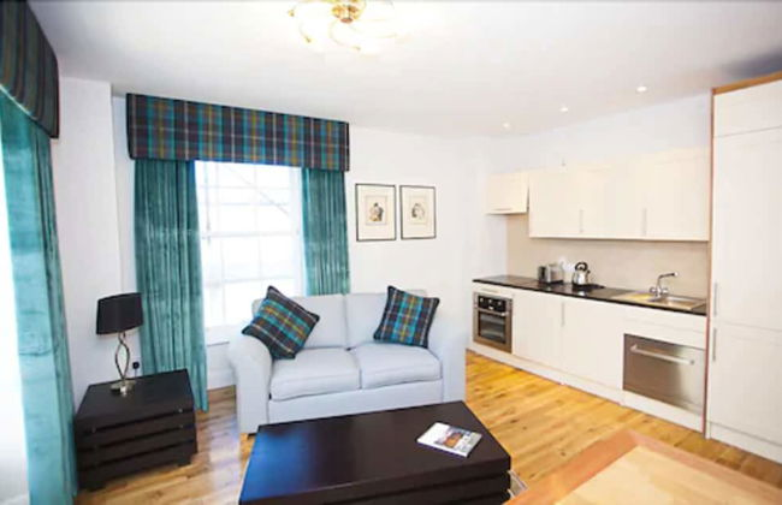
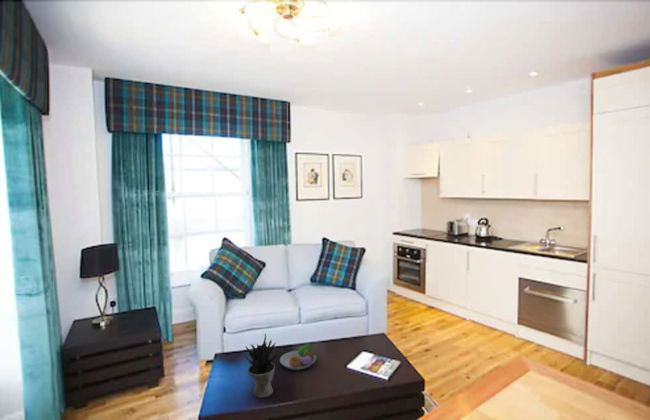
+ fruit bowl (299, 354)
+ potted plant (262, 365)
